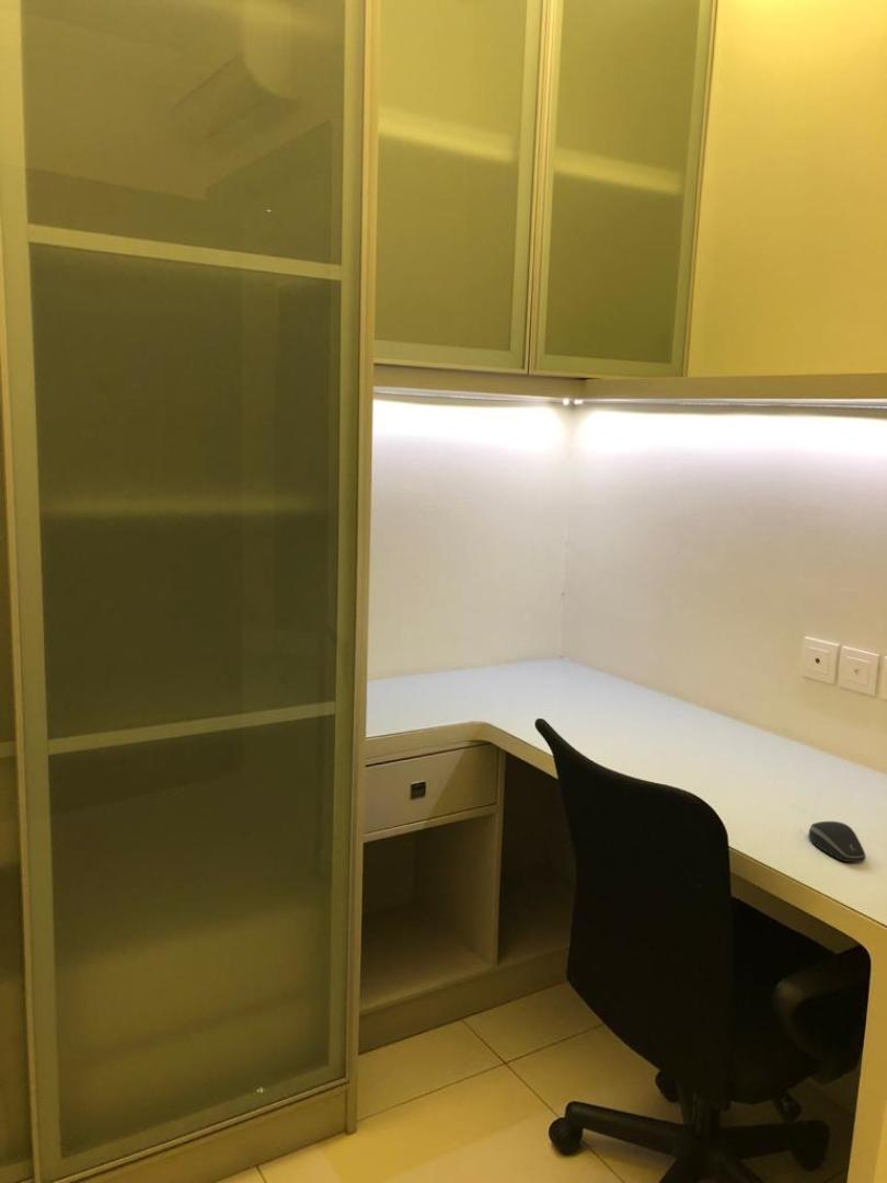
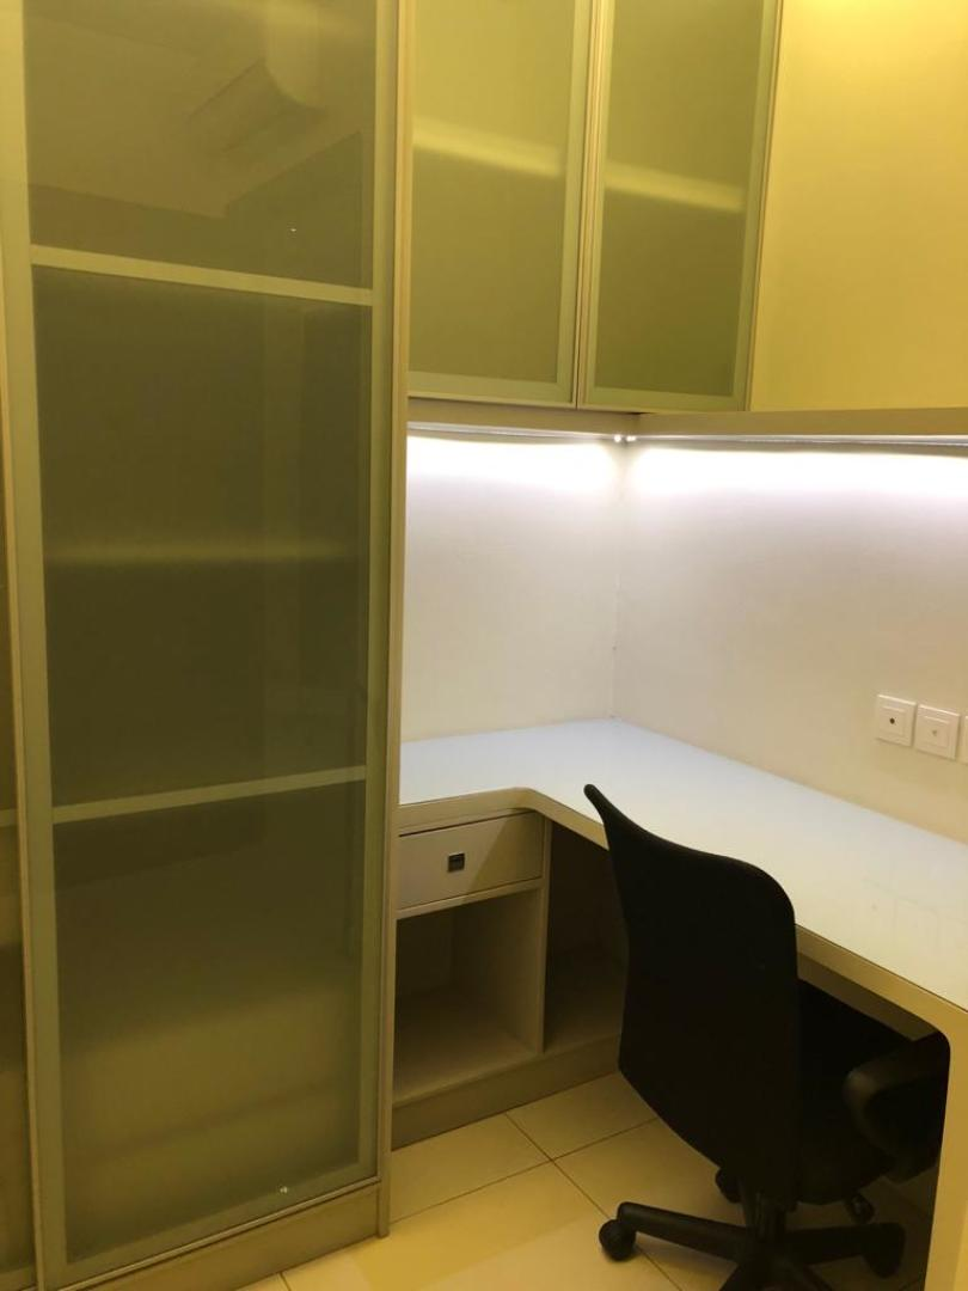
- computer mouse (837, 837)
